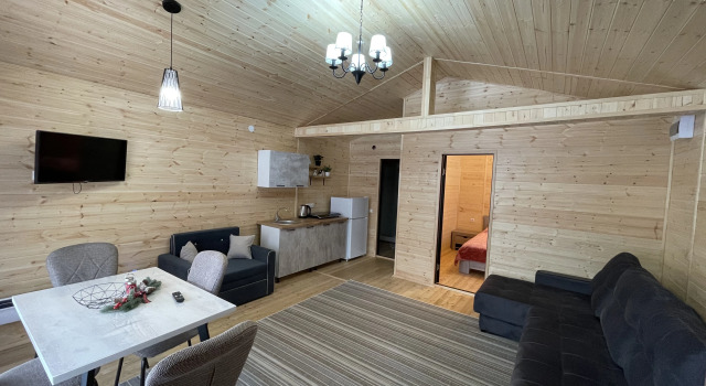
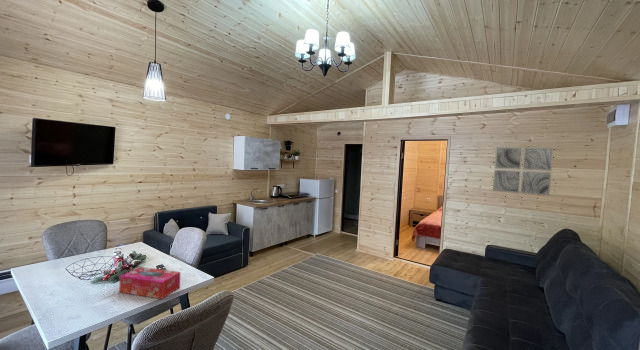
+ wall art (522, 169)
+ tissue box (150, 281)
